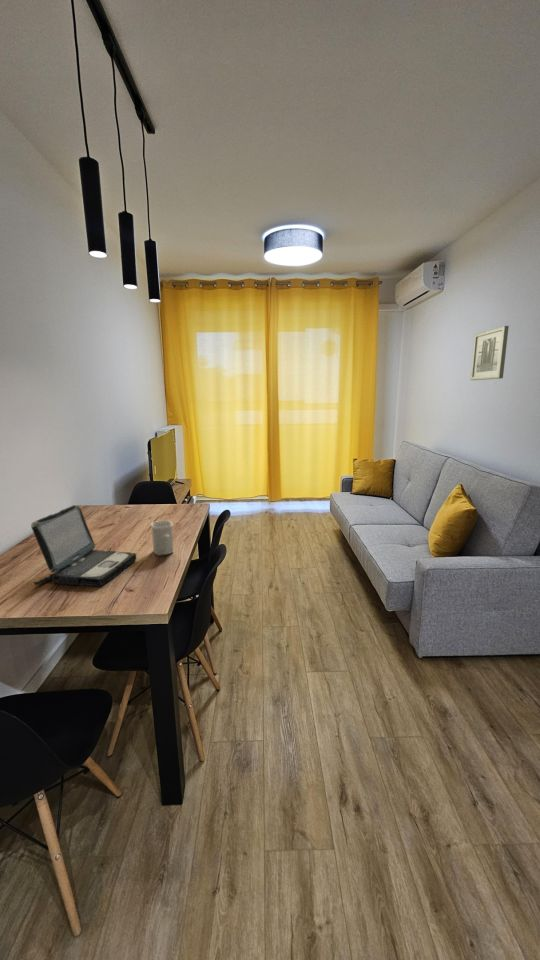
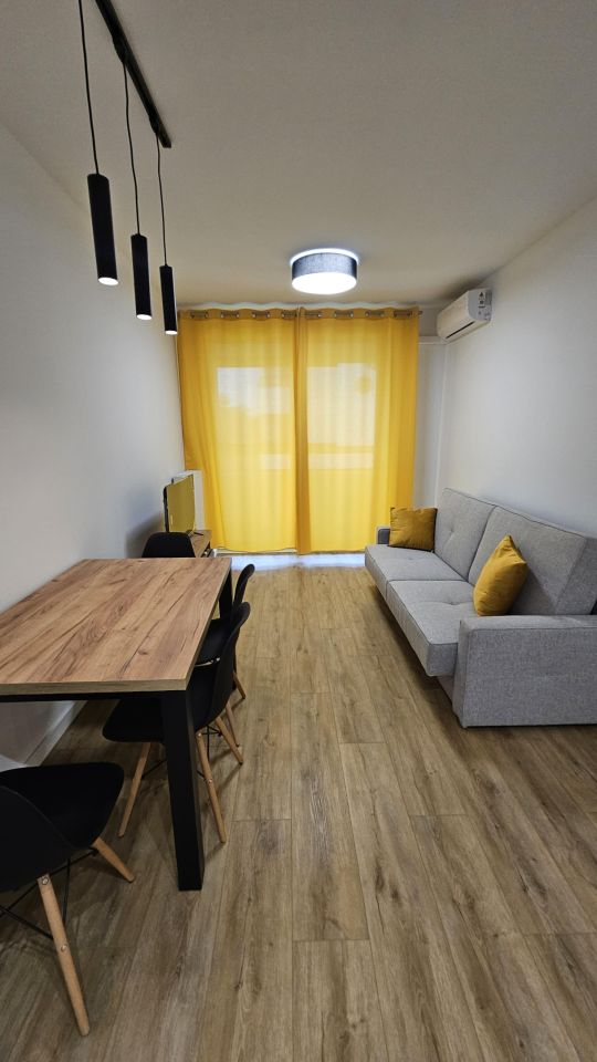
- laptop (85, 542)
- wall art (487, 355)
- mug (163, 539)
